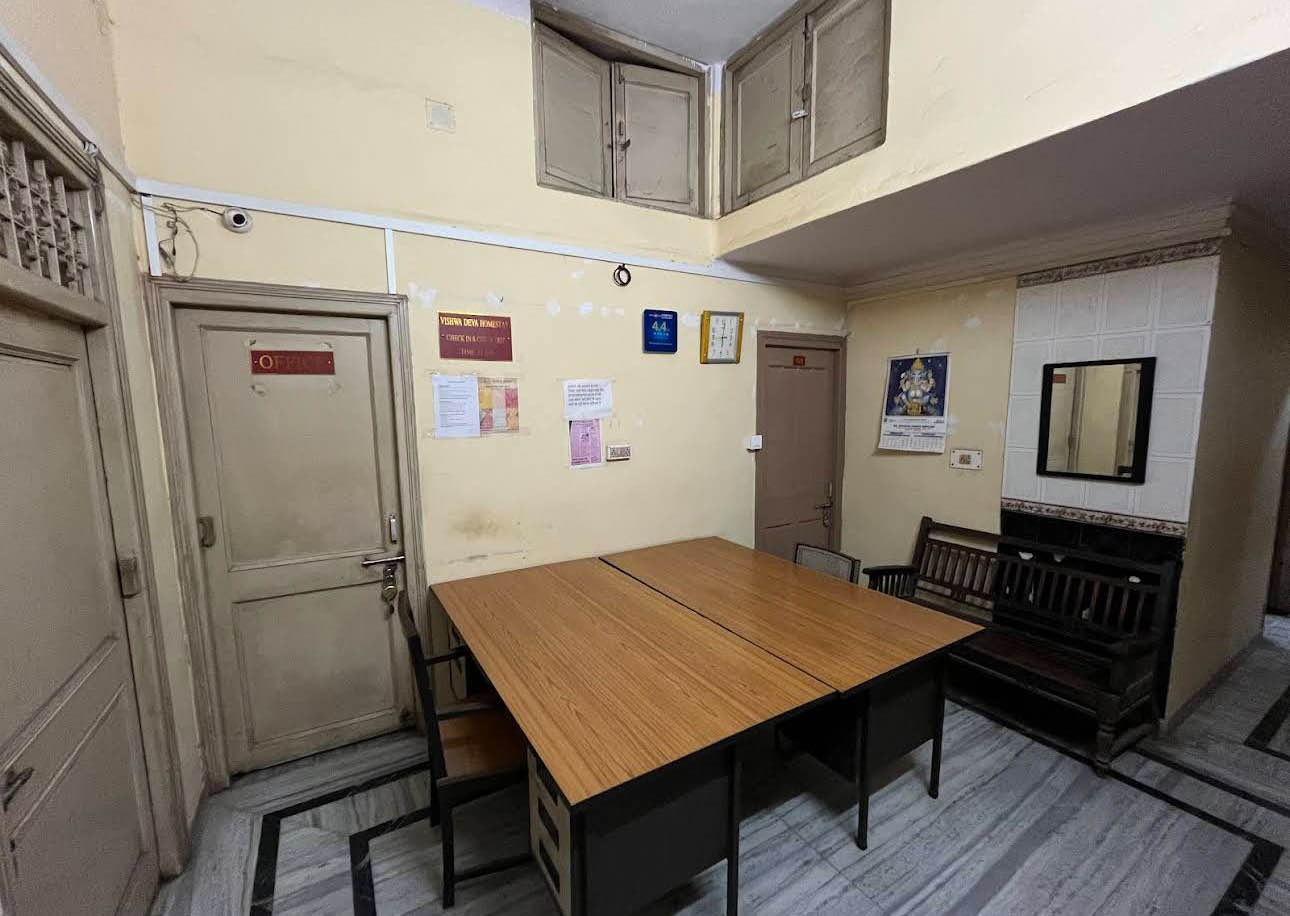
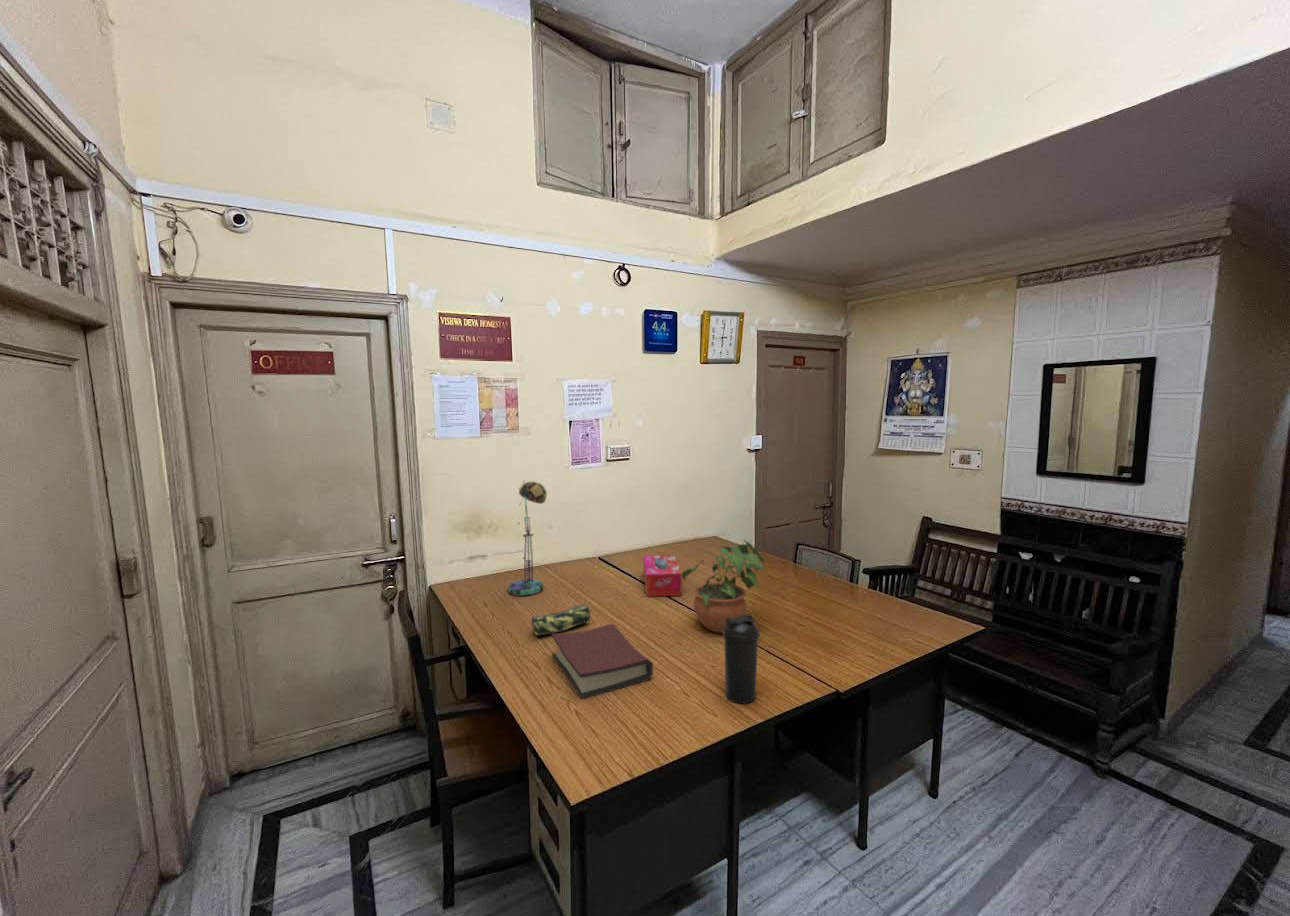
+ potted plant (730, 583)
+ hardback book (600, 655)
+ desk lamp (530, 534)
+ tissue box (661, 574)
+ pencil case (560, 620)
+ water bottle (740, 656)
